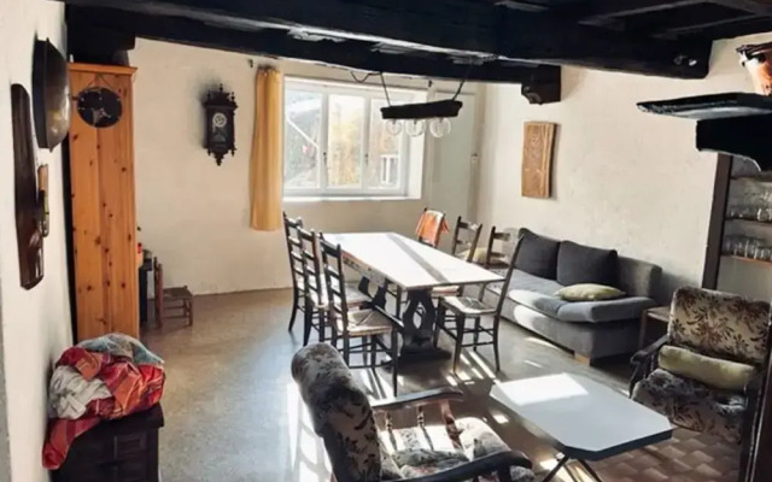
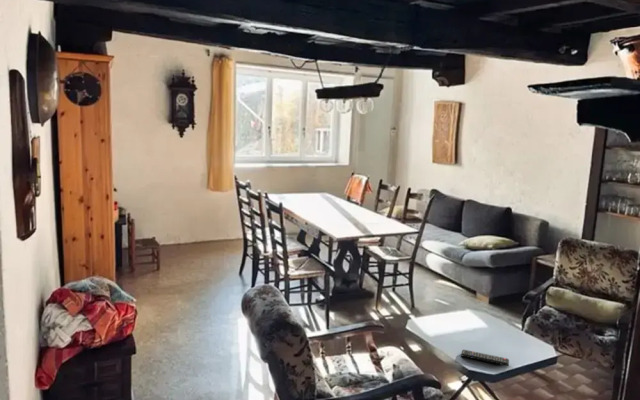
+ remote control (484, 357)
